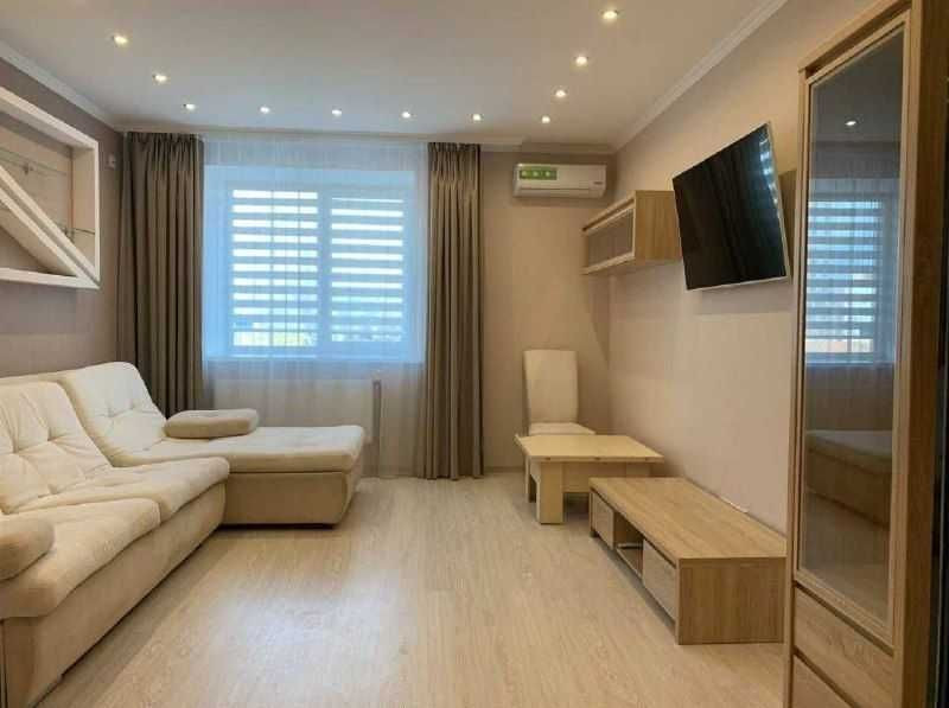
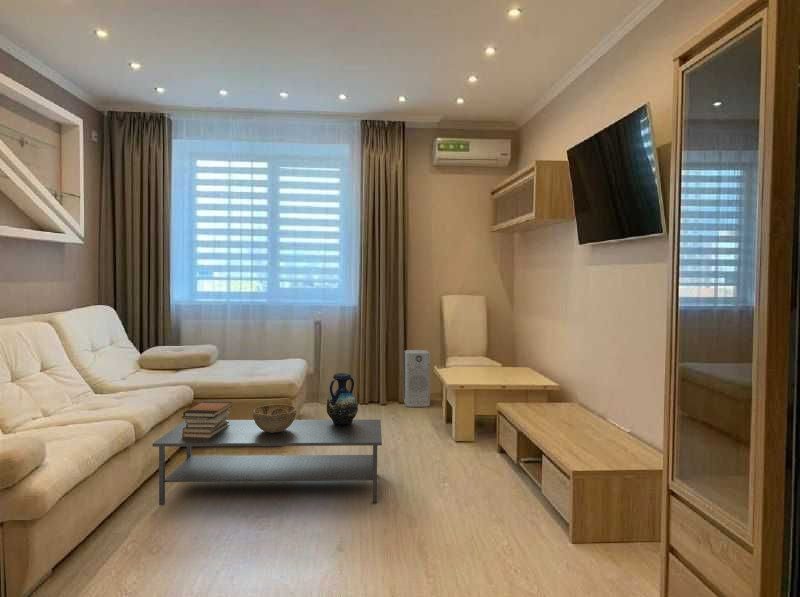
+ decorative bowl (274, 419)
+ air purifier (416, 377)
+ coffee table (276, 459)
+ book stack (208, 418)
+ vase (342, 398)
